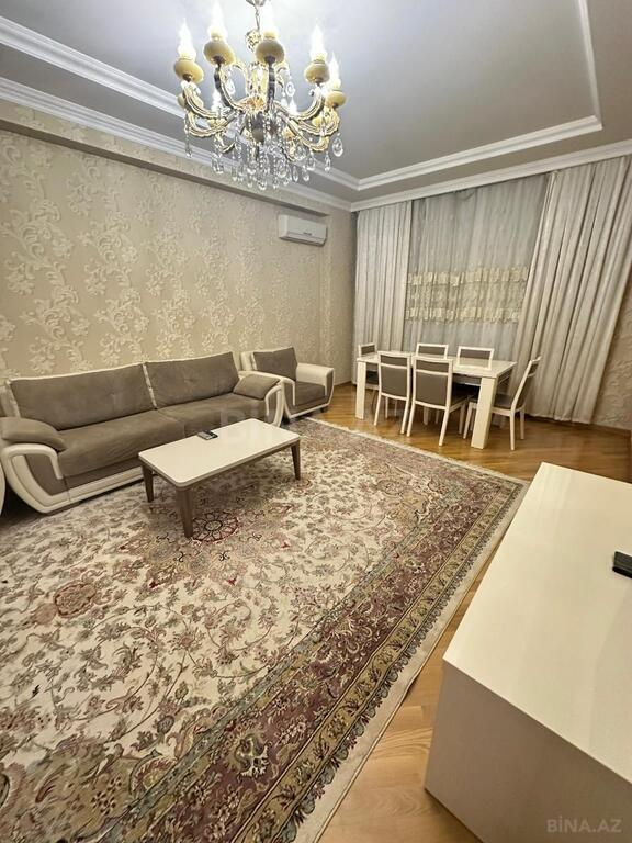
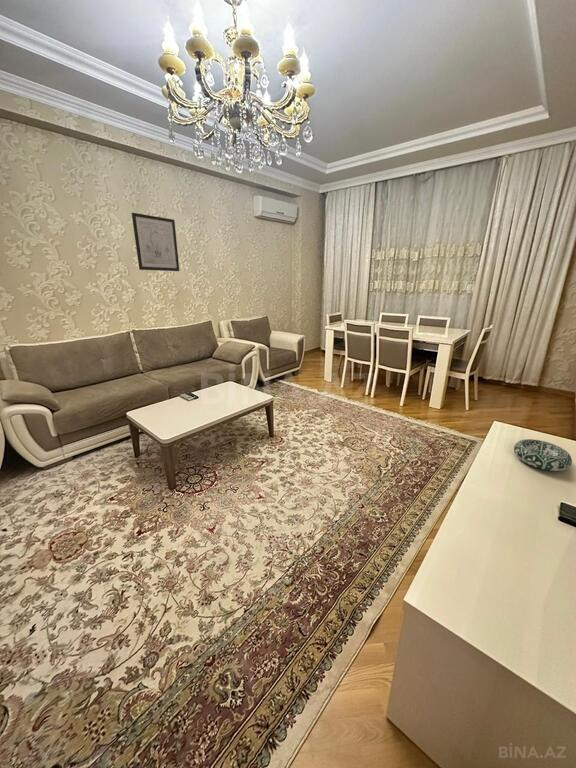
+ decorative bowl (541, 454)
+ wall art (157, 244)
